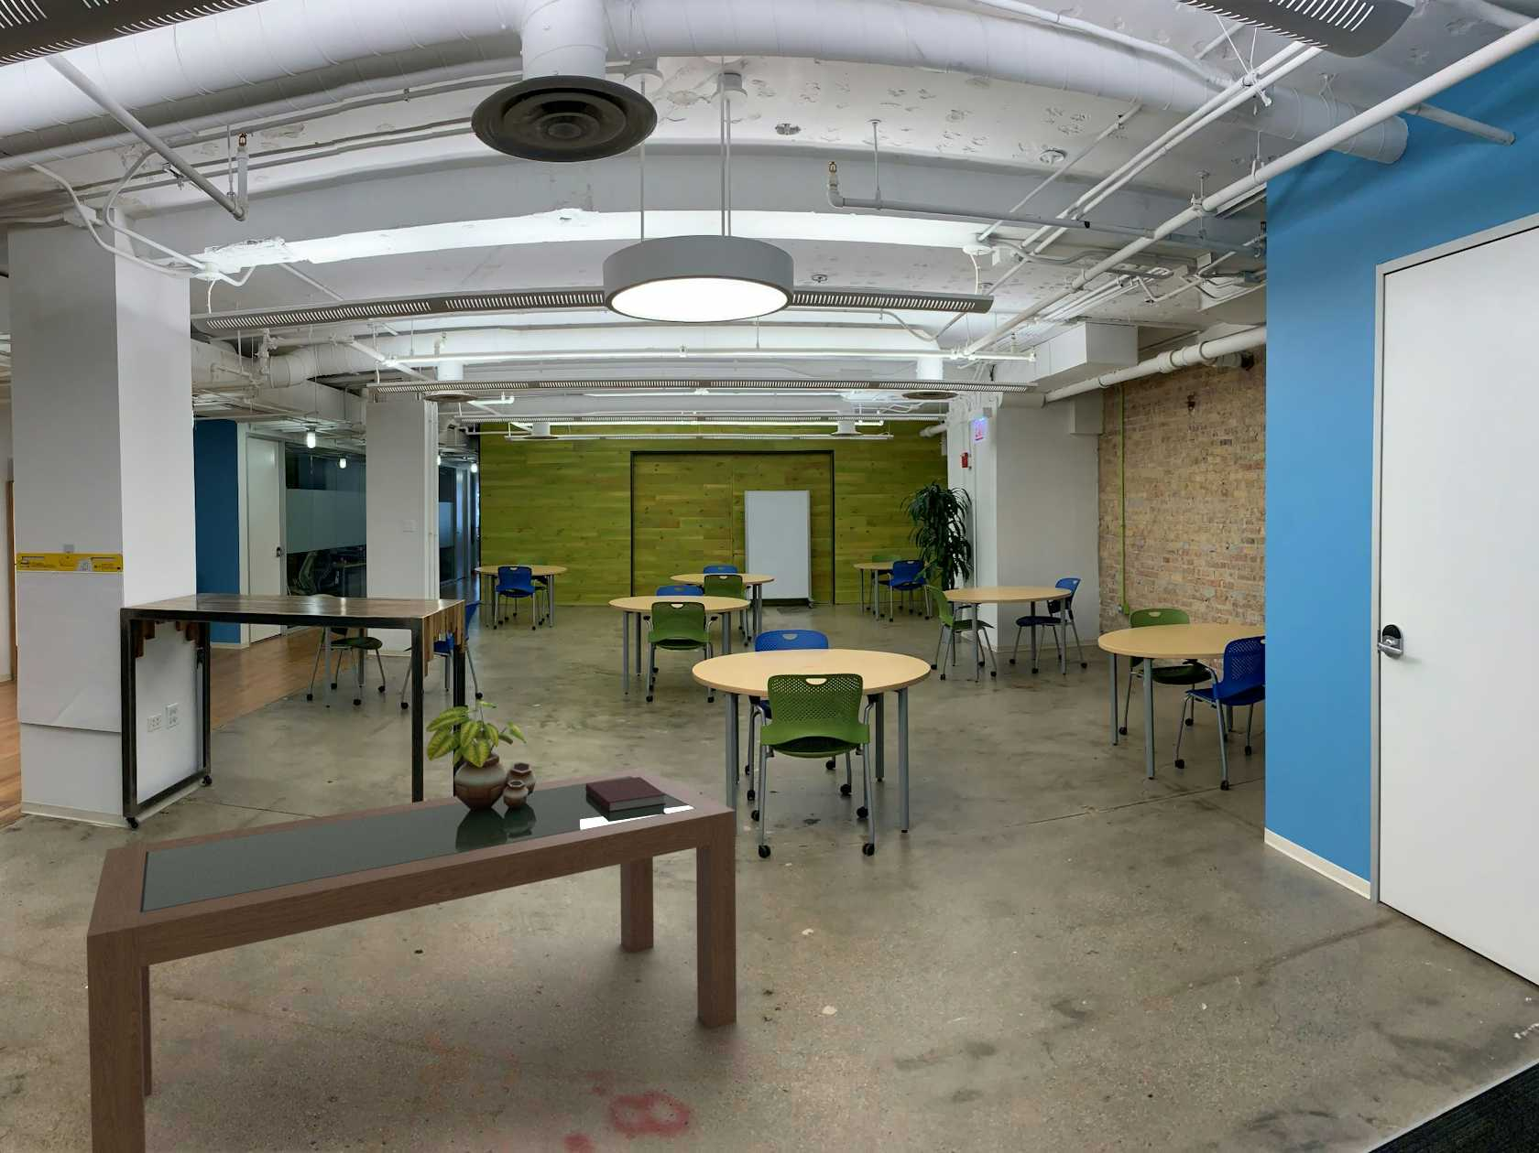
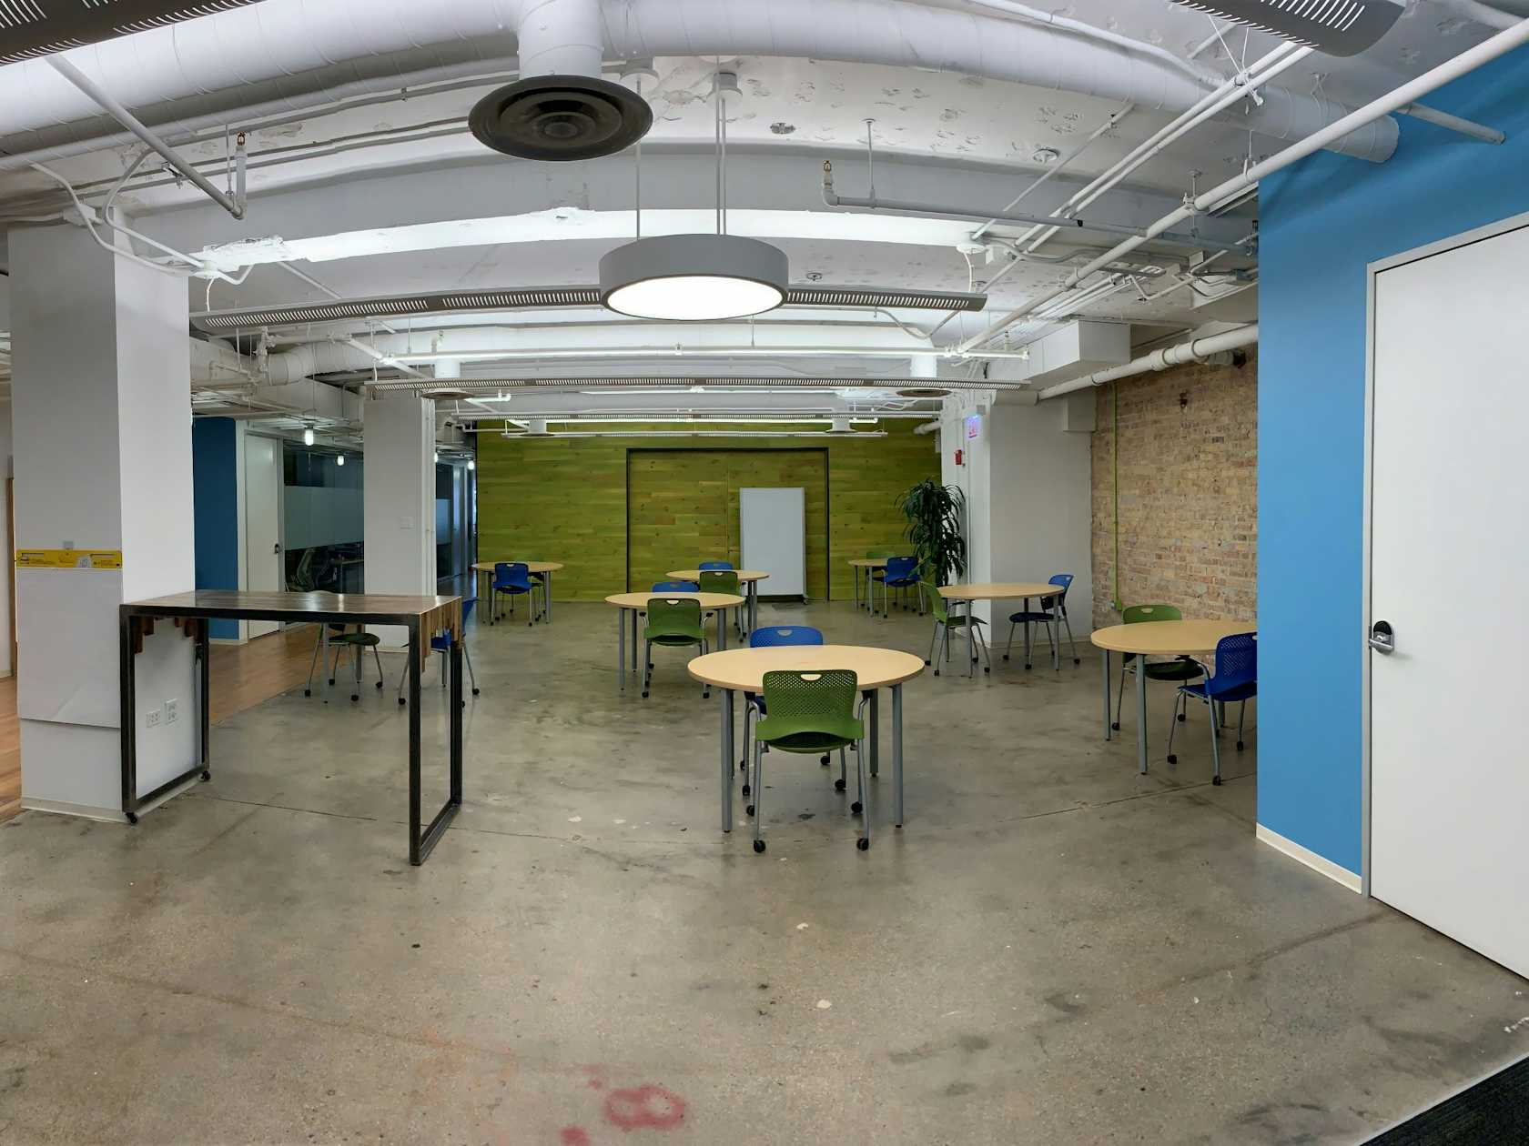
- notebook (625, 792)
- potted plant (486, 755)
- dining table (431, 904)
